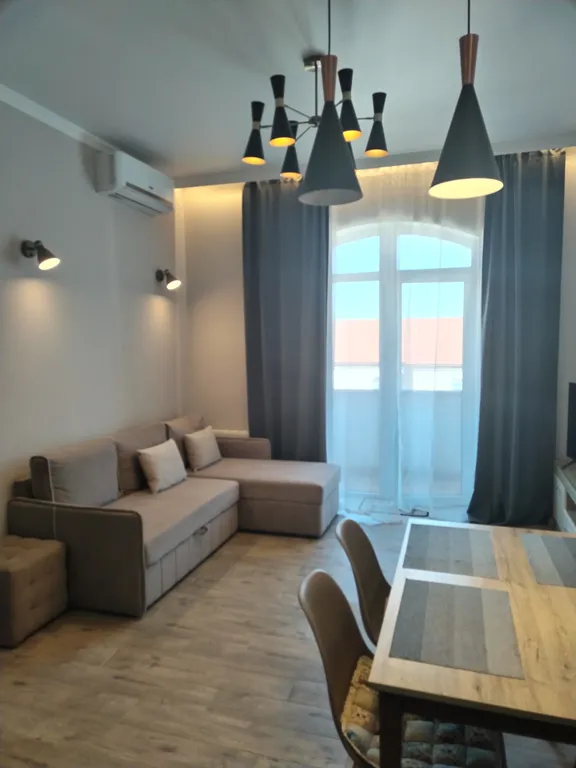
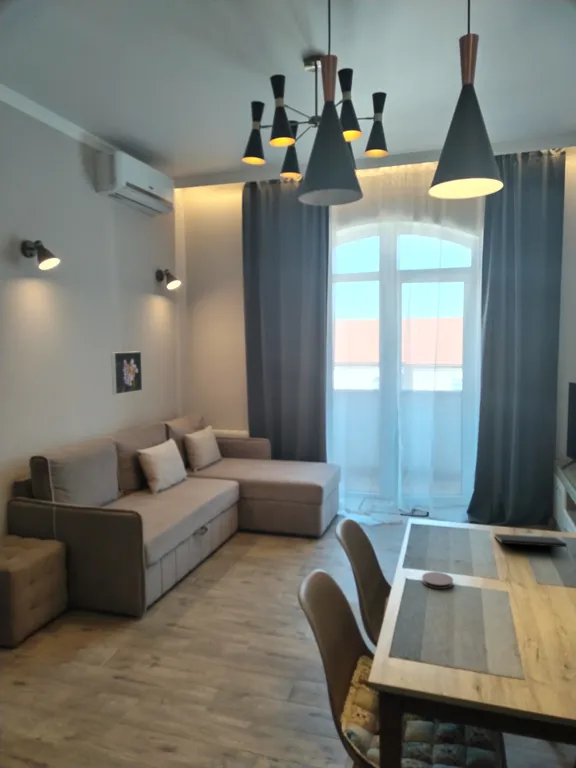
+ coaster (437, 580)
+ notepad (528, 540)
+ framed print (127, 372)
